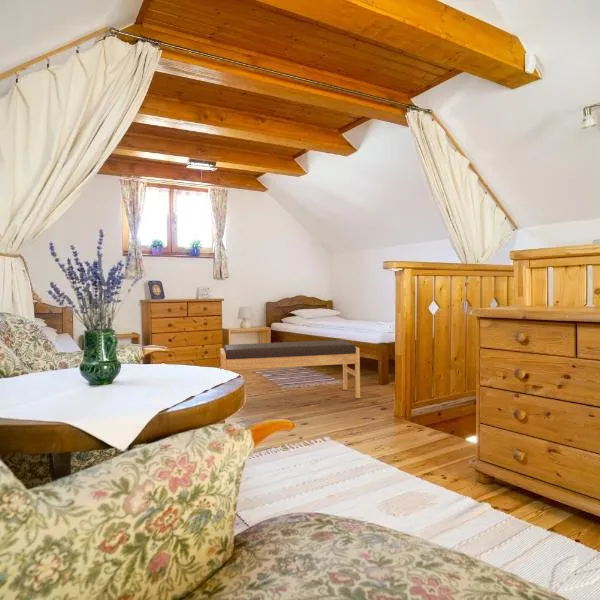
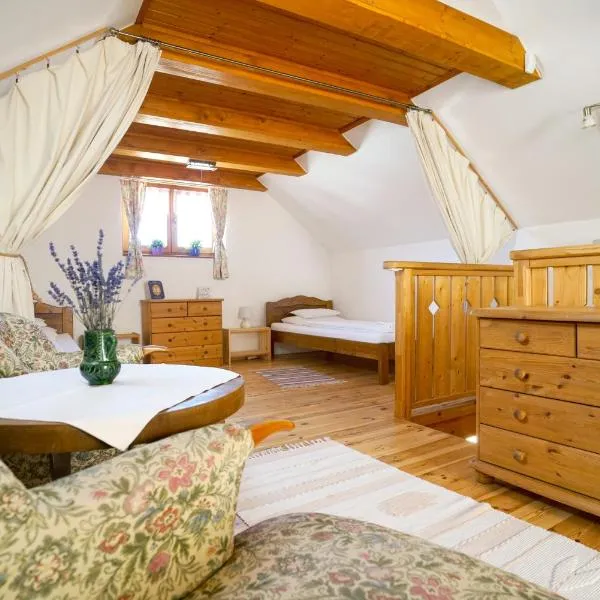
- bench (289, 366)
